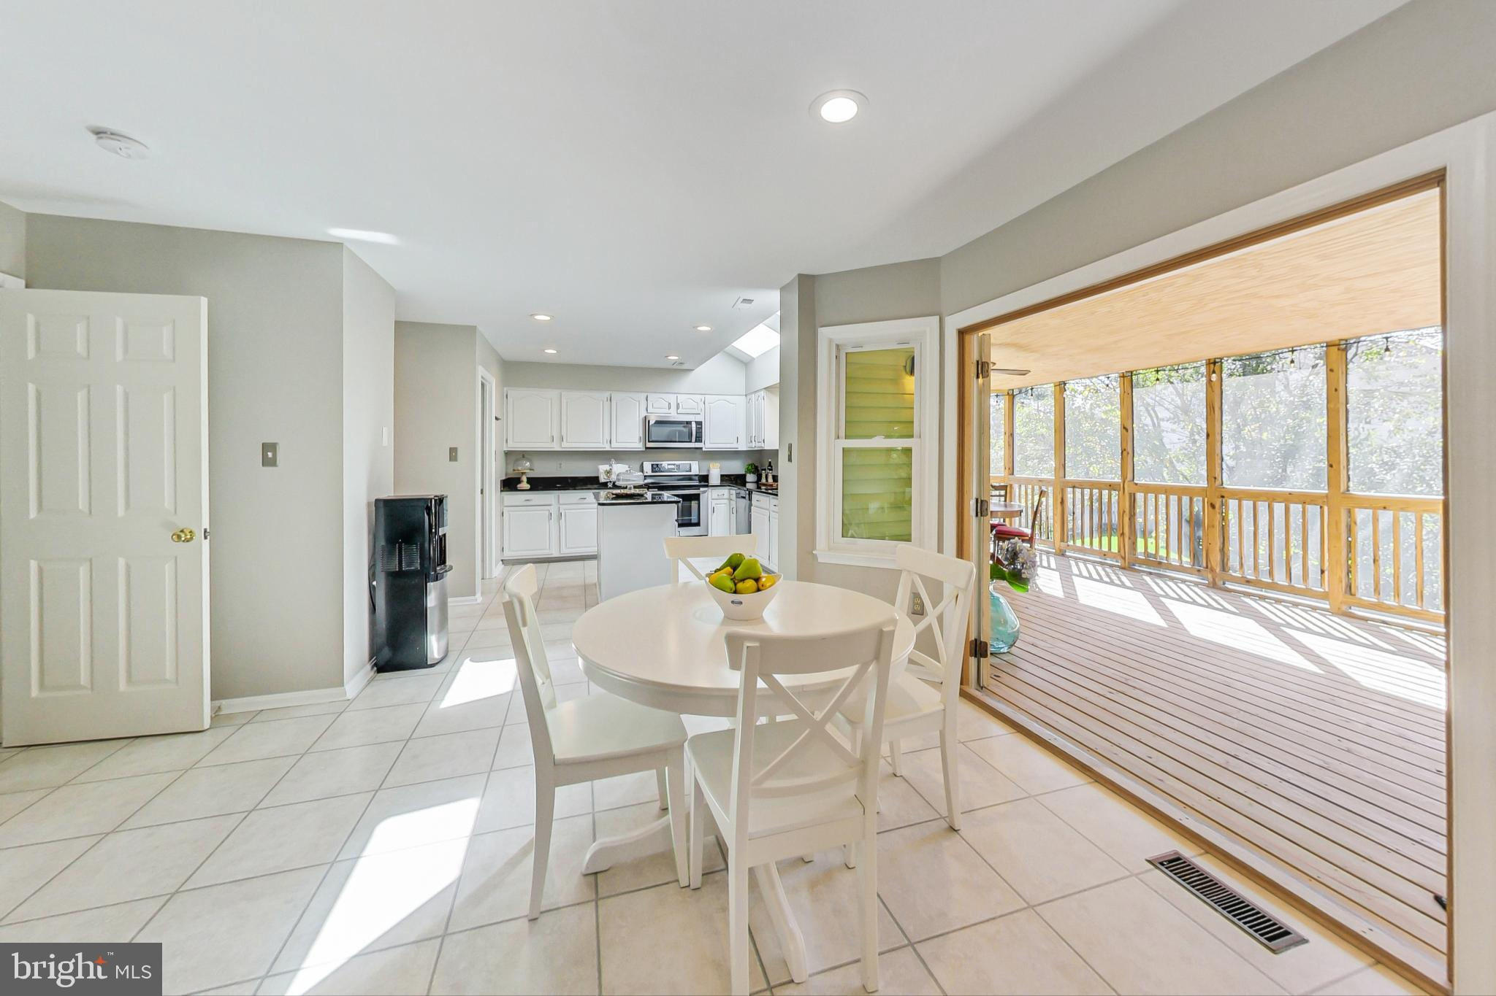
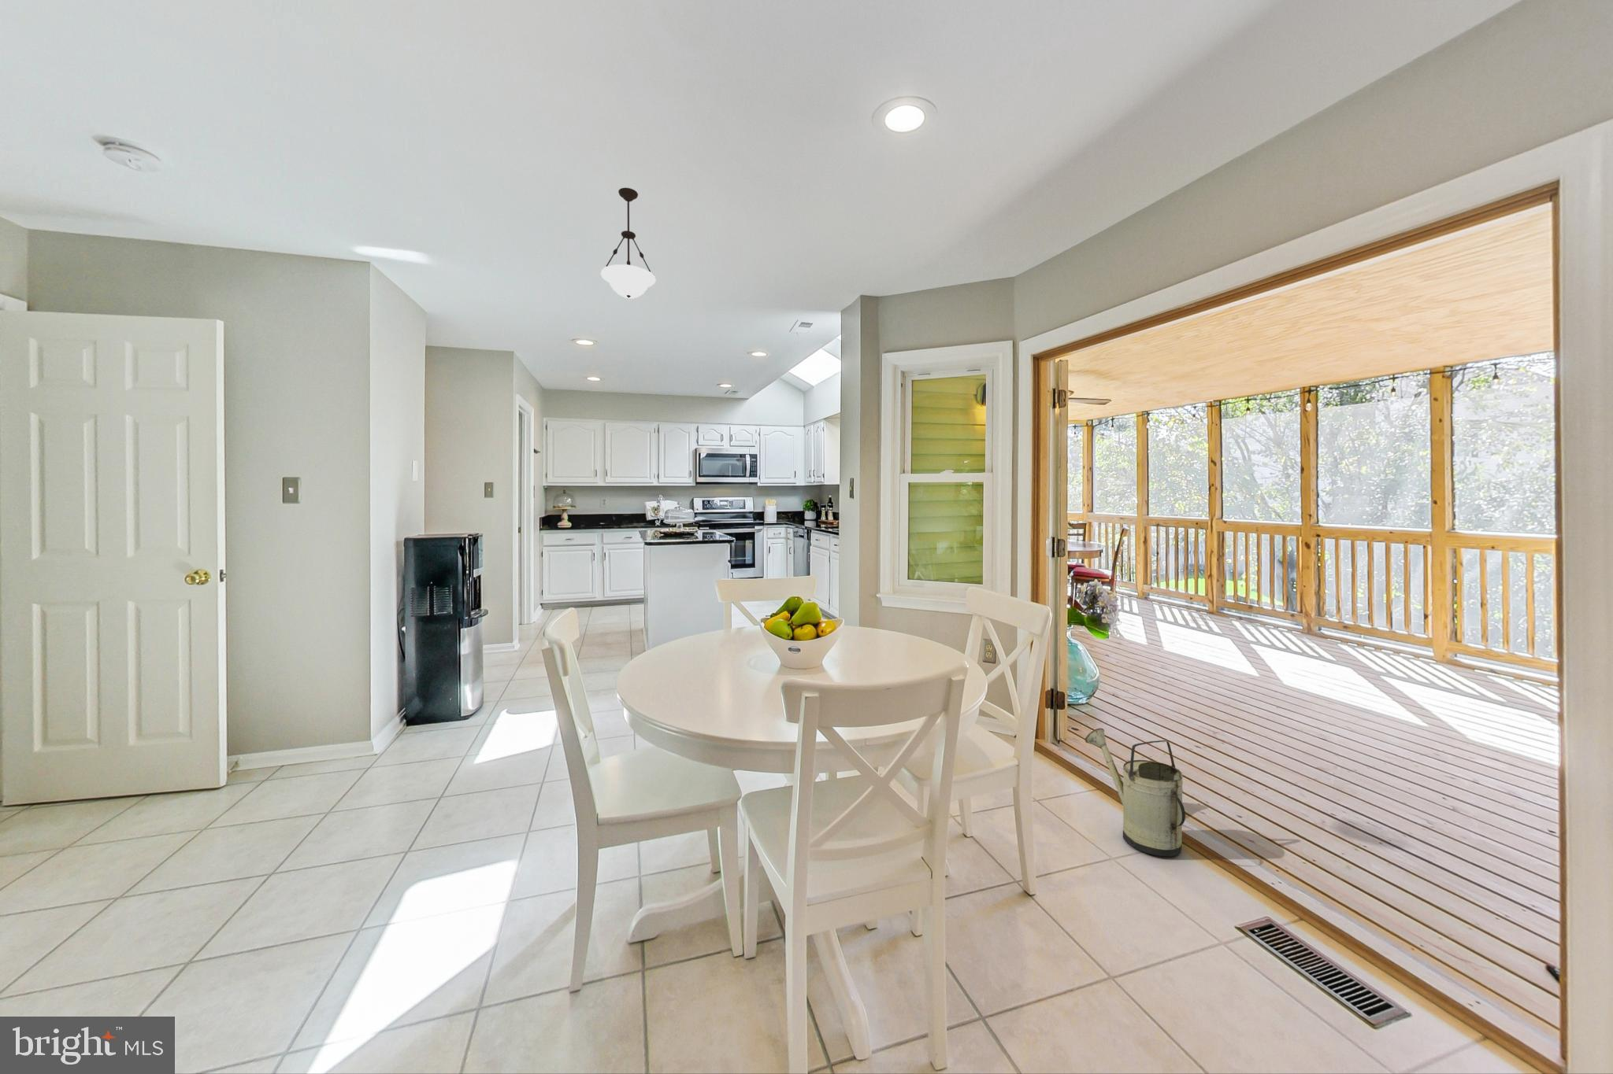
+ pendant light (627, 246)
+ watering can (1133, 782)
